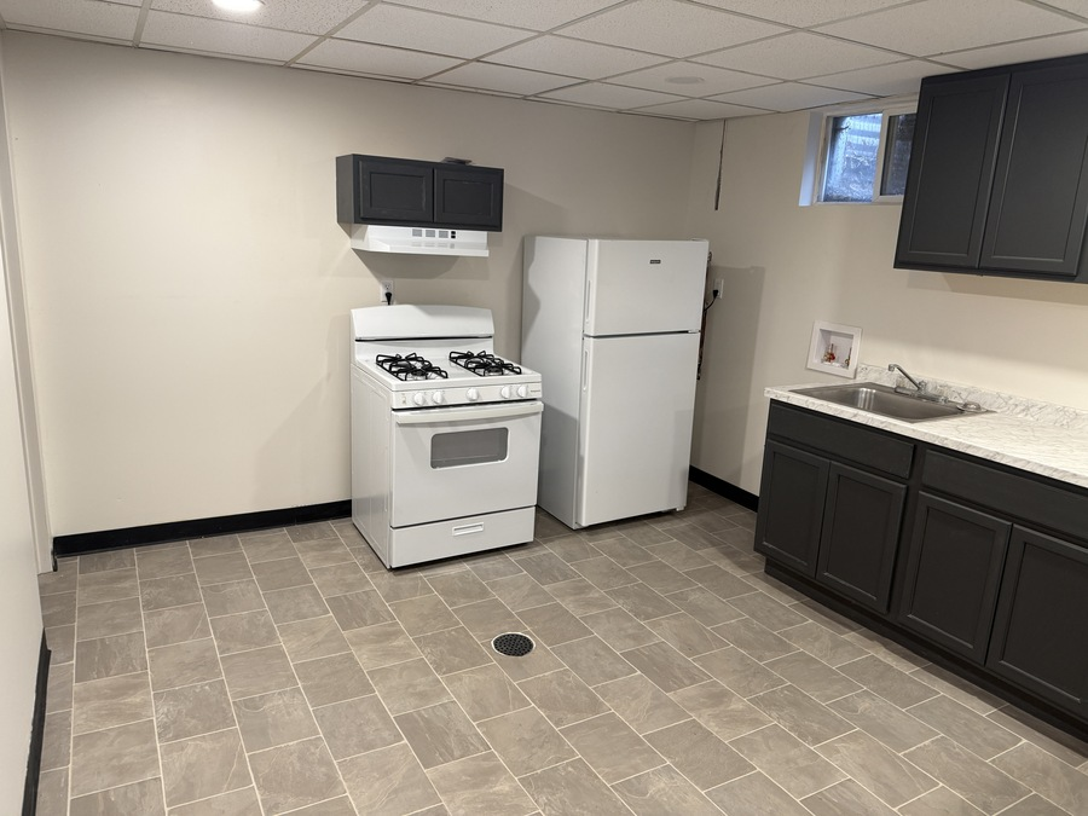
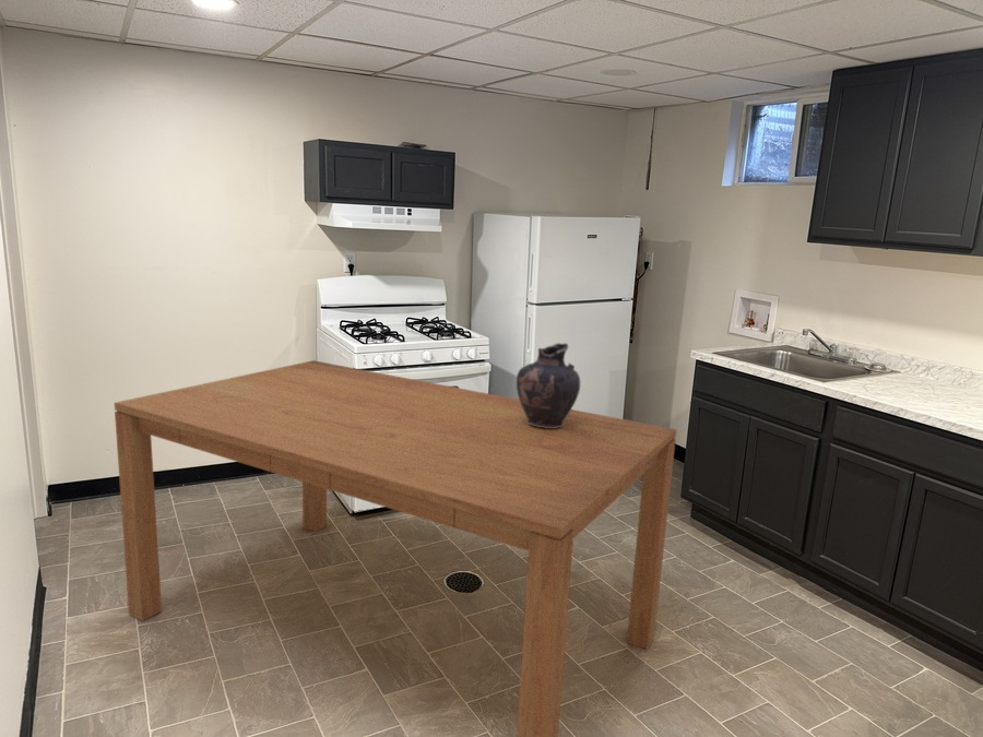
+ vase (548, 383)
+ dining table (396, 510)
